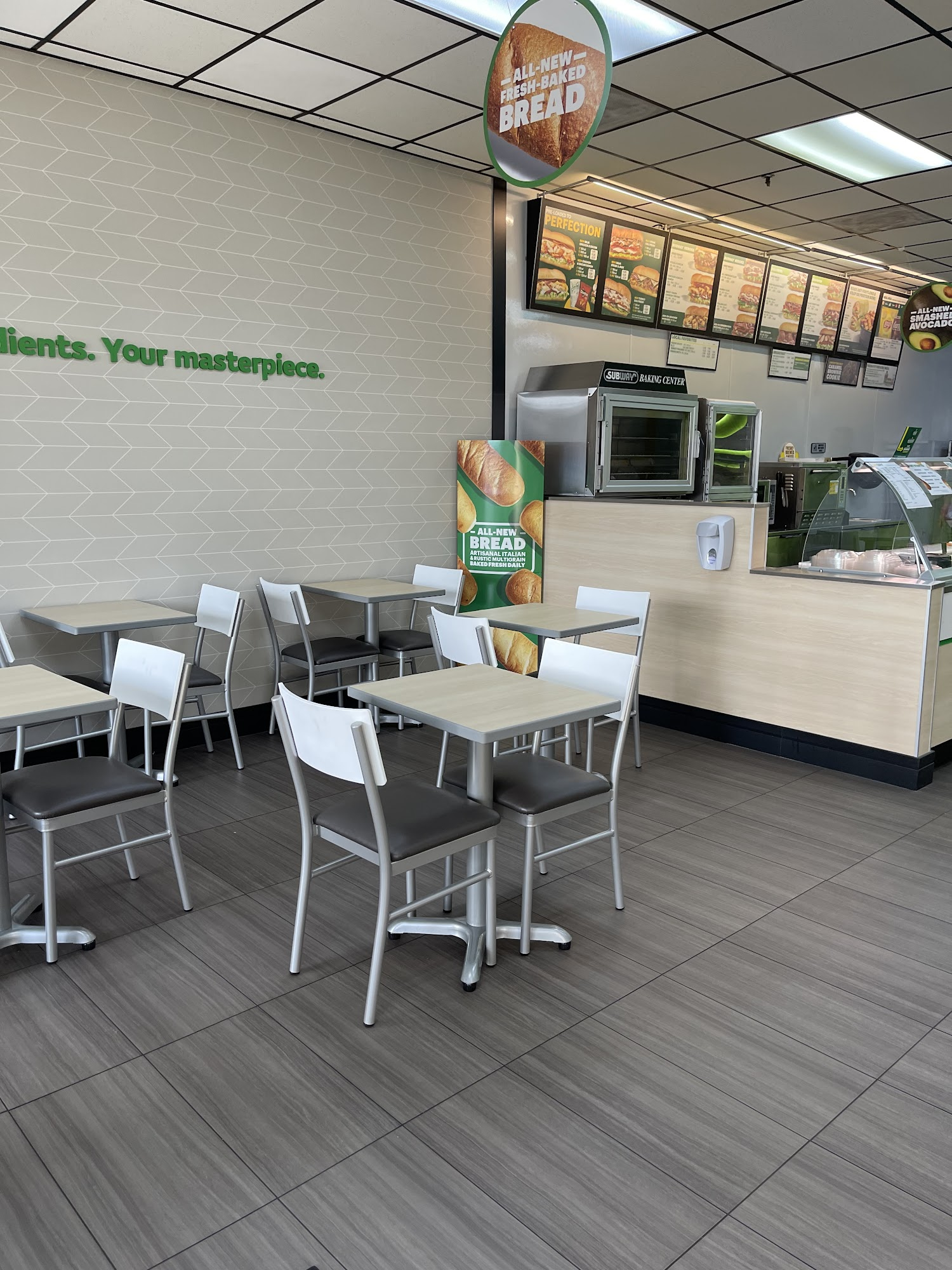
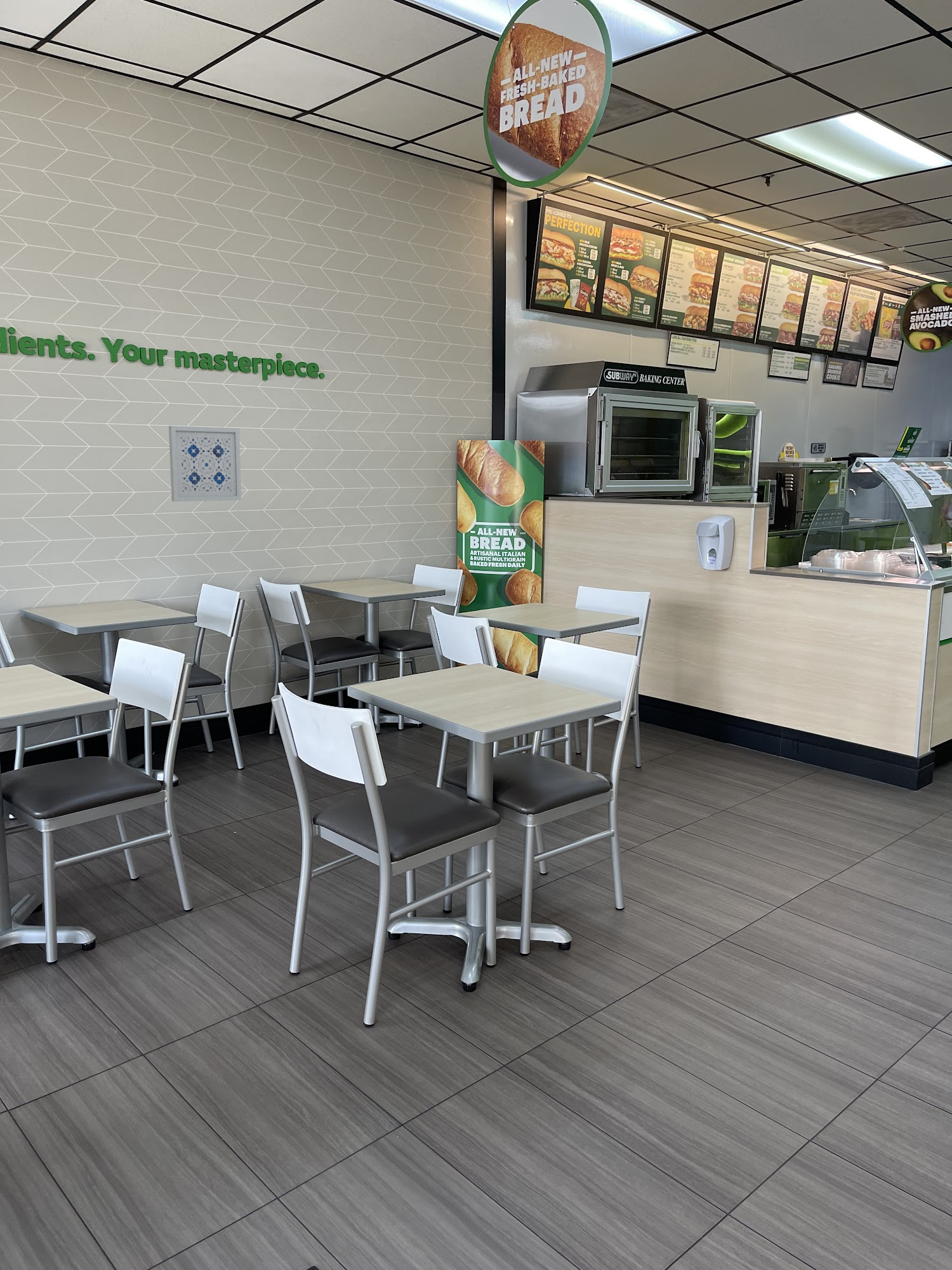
+ wall art (206, 464)
